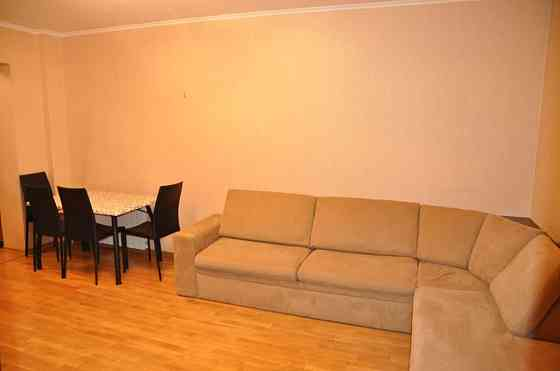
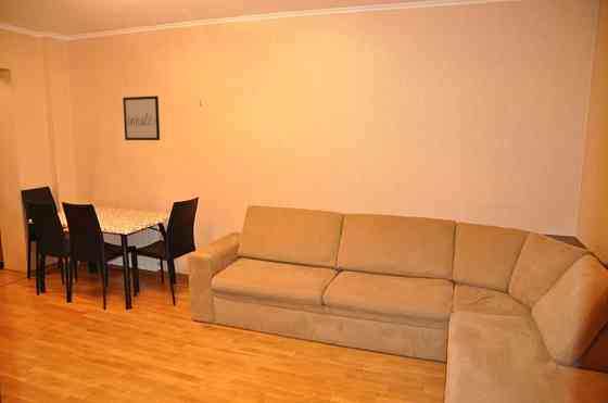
+ wall art (141, 118)
